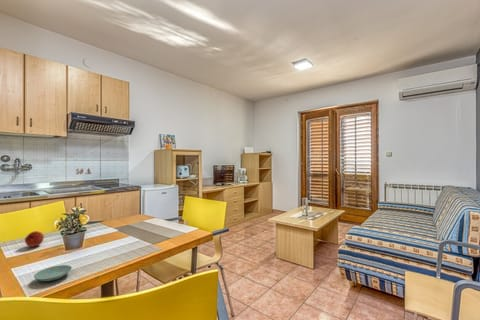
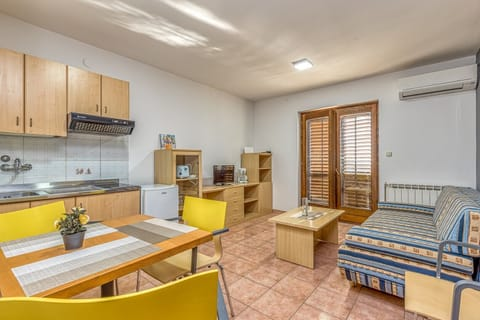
- saucer (53, 274)
- fruit (34, 238)
